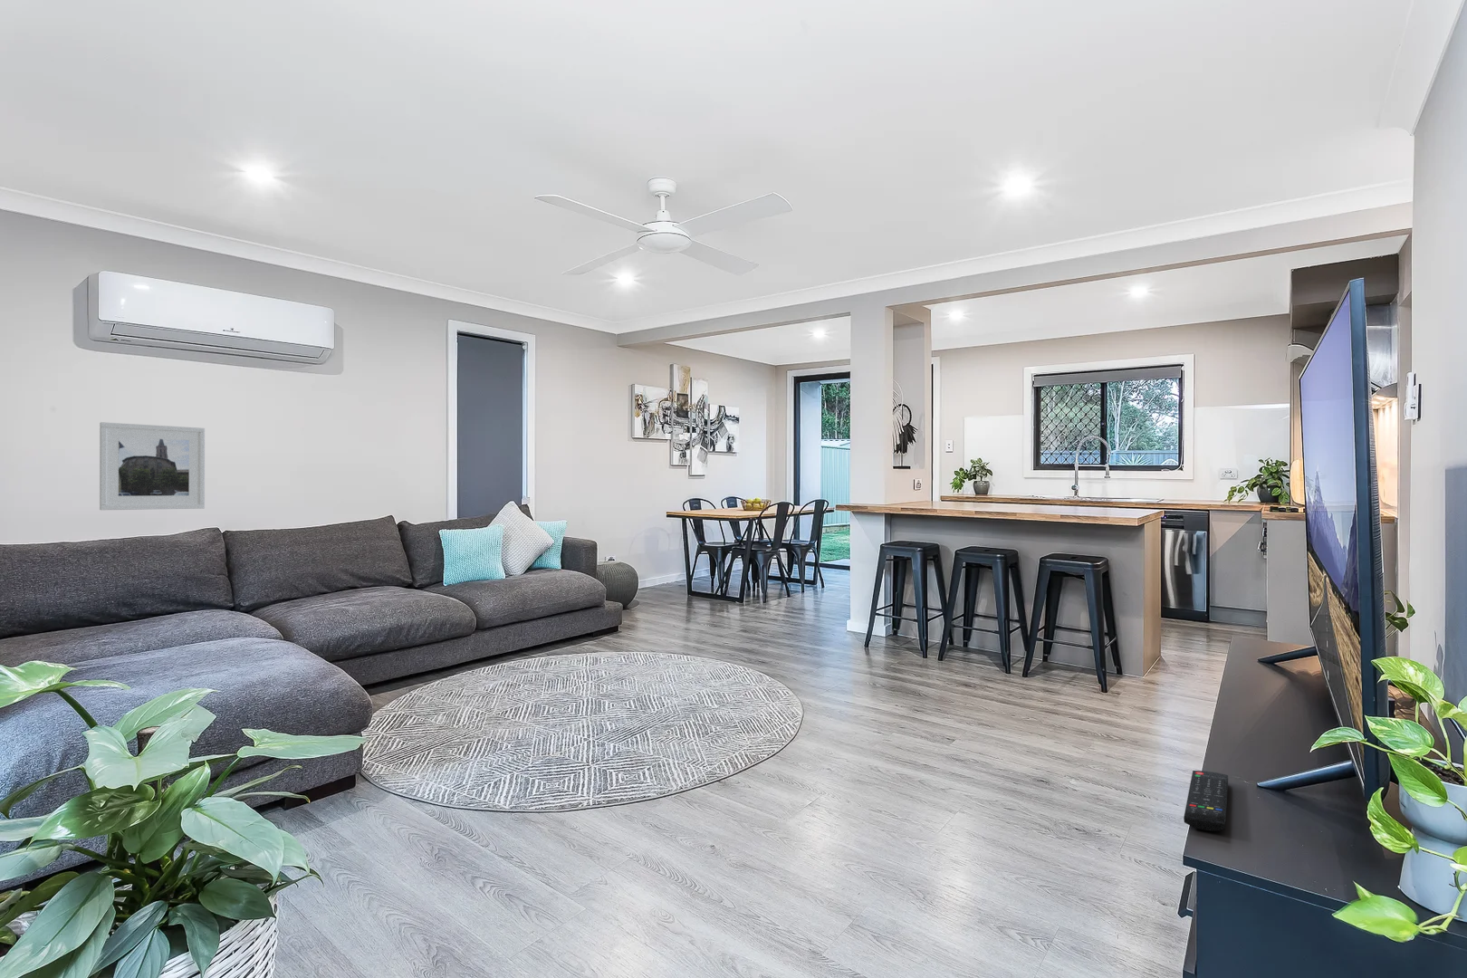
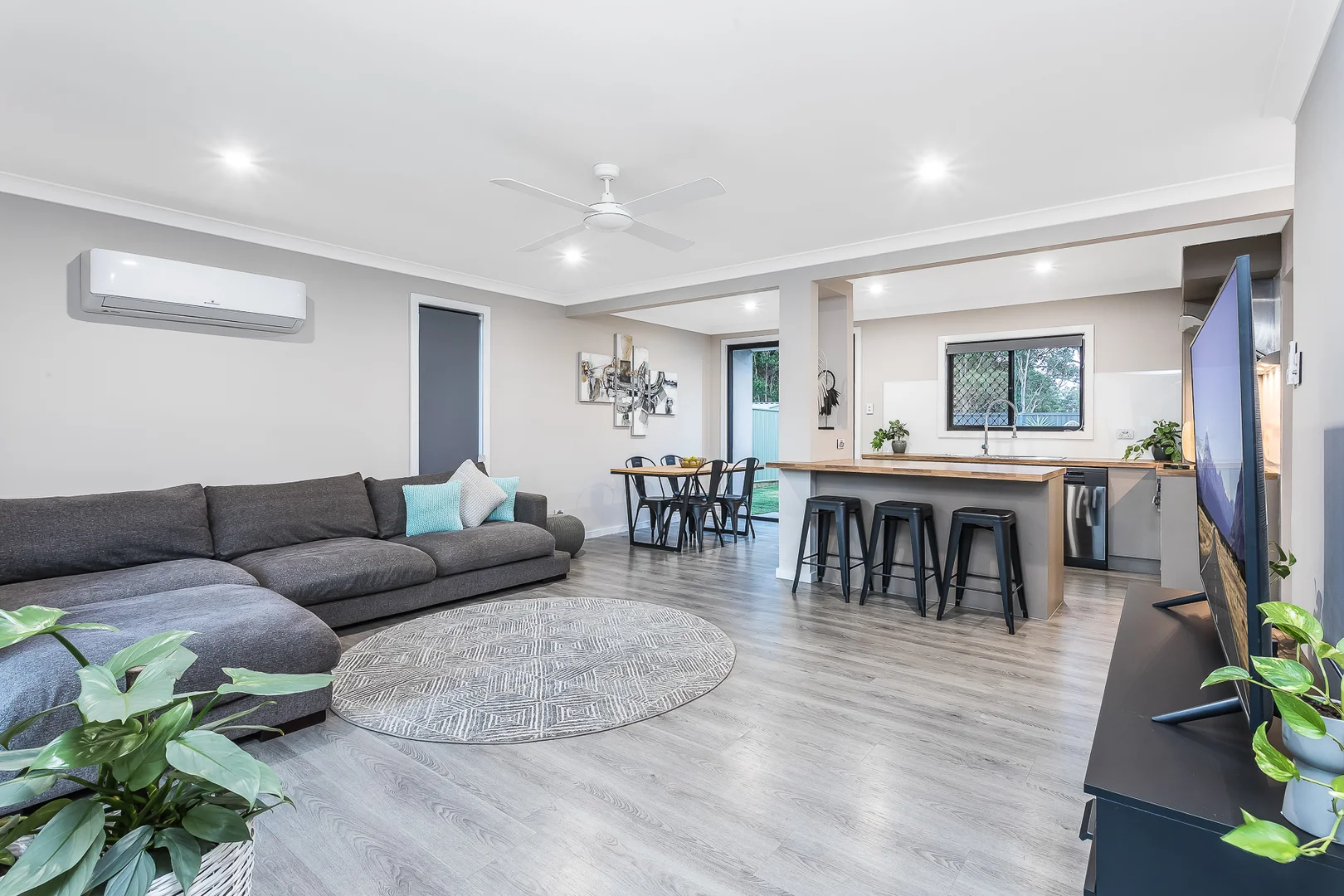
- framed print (154, 467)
- remote control (1207, 798)
